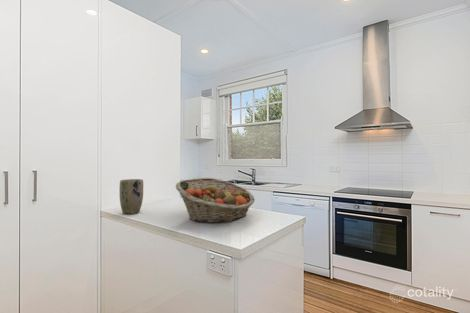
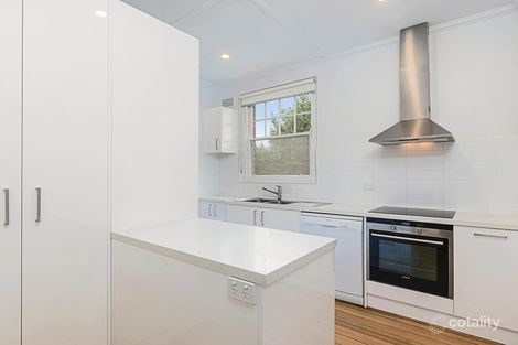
- fruit basket (216, 197)
- plant pot (131, 196)
